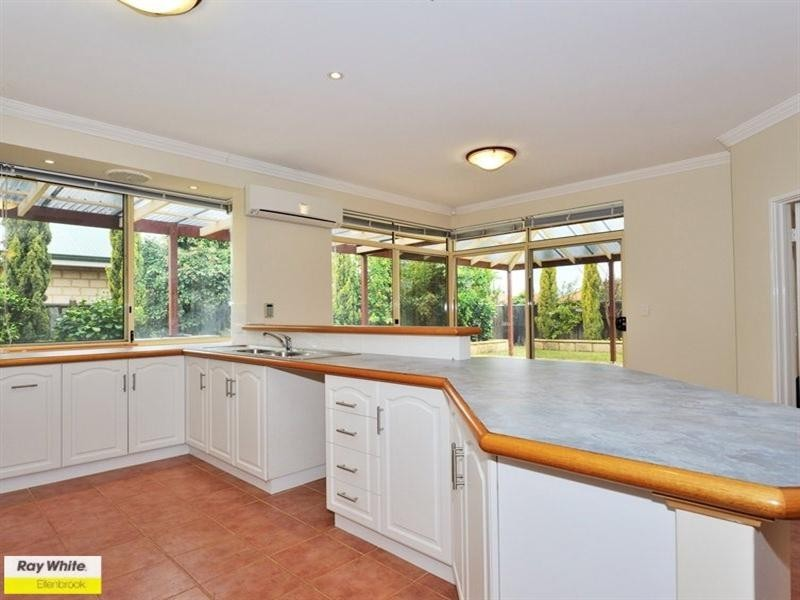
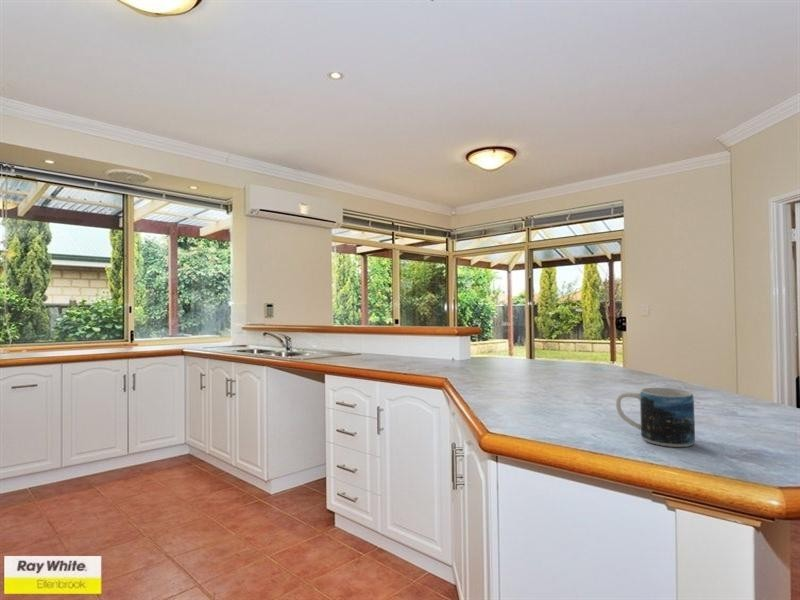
+ mug (653, 415)
